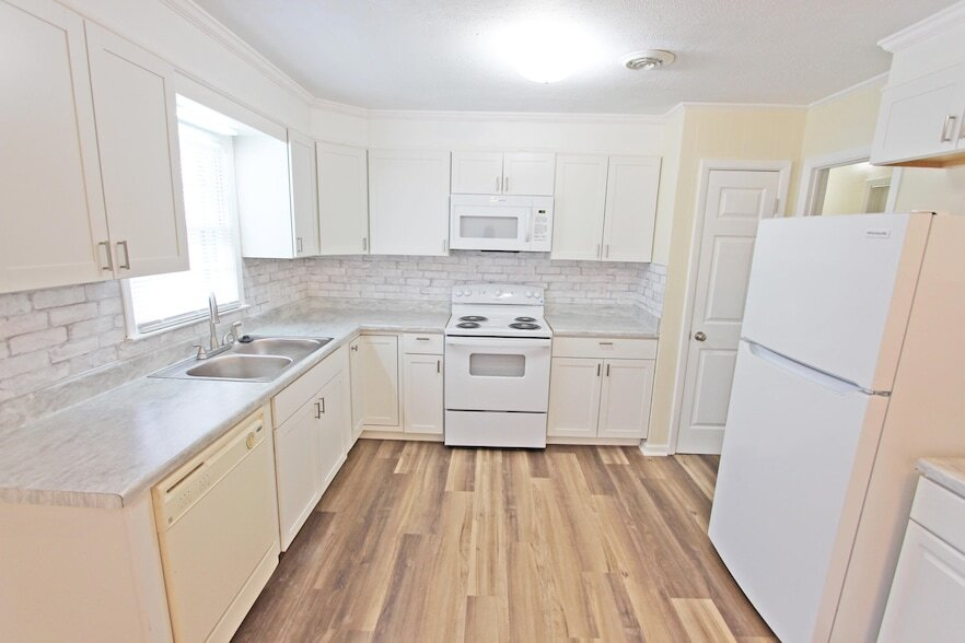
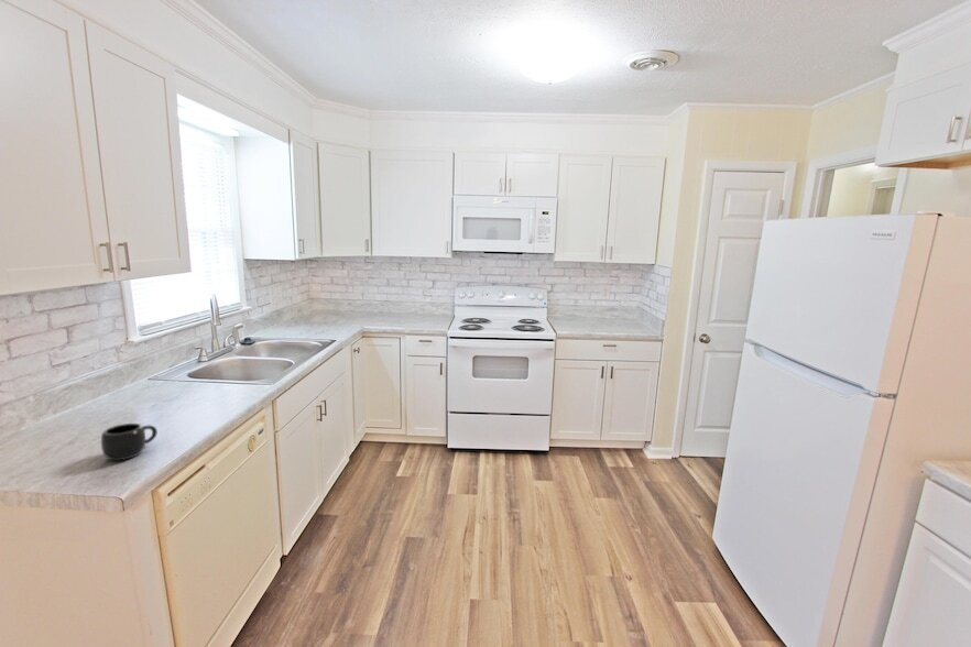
+ mug (129, 440)
